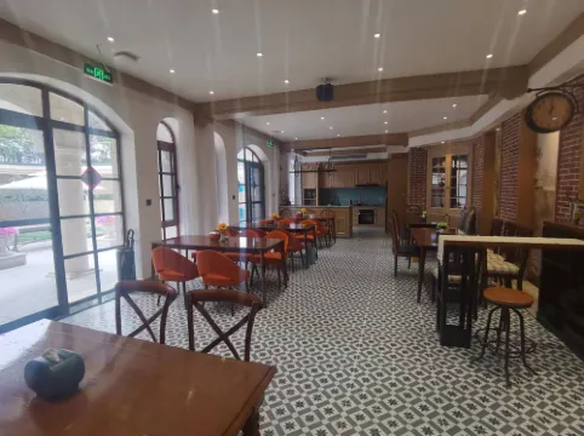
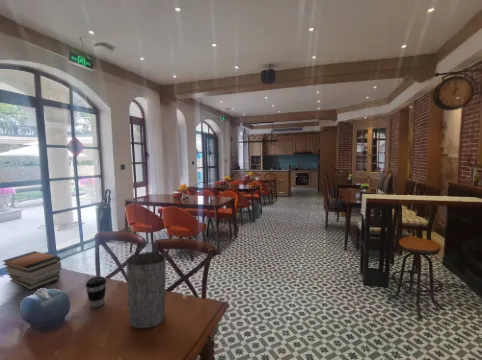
+ coffee cup (96, 292)
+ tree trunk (148, 288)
+ book stack (33, 269)
